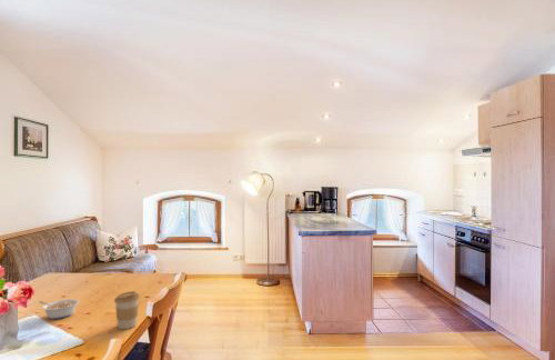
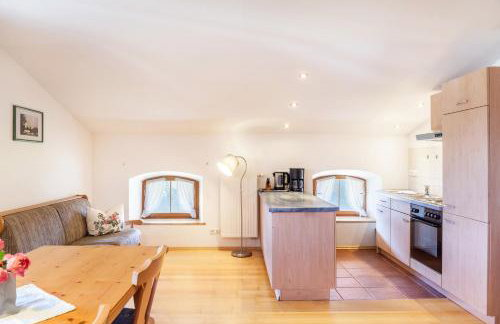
- legume (59, 308)
- coffee cup (127, 309)
